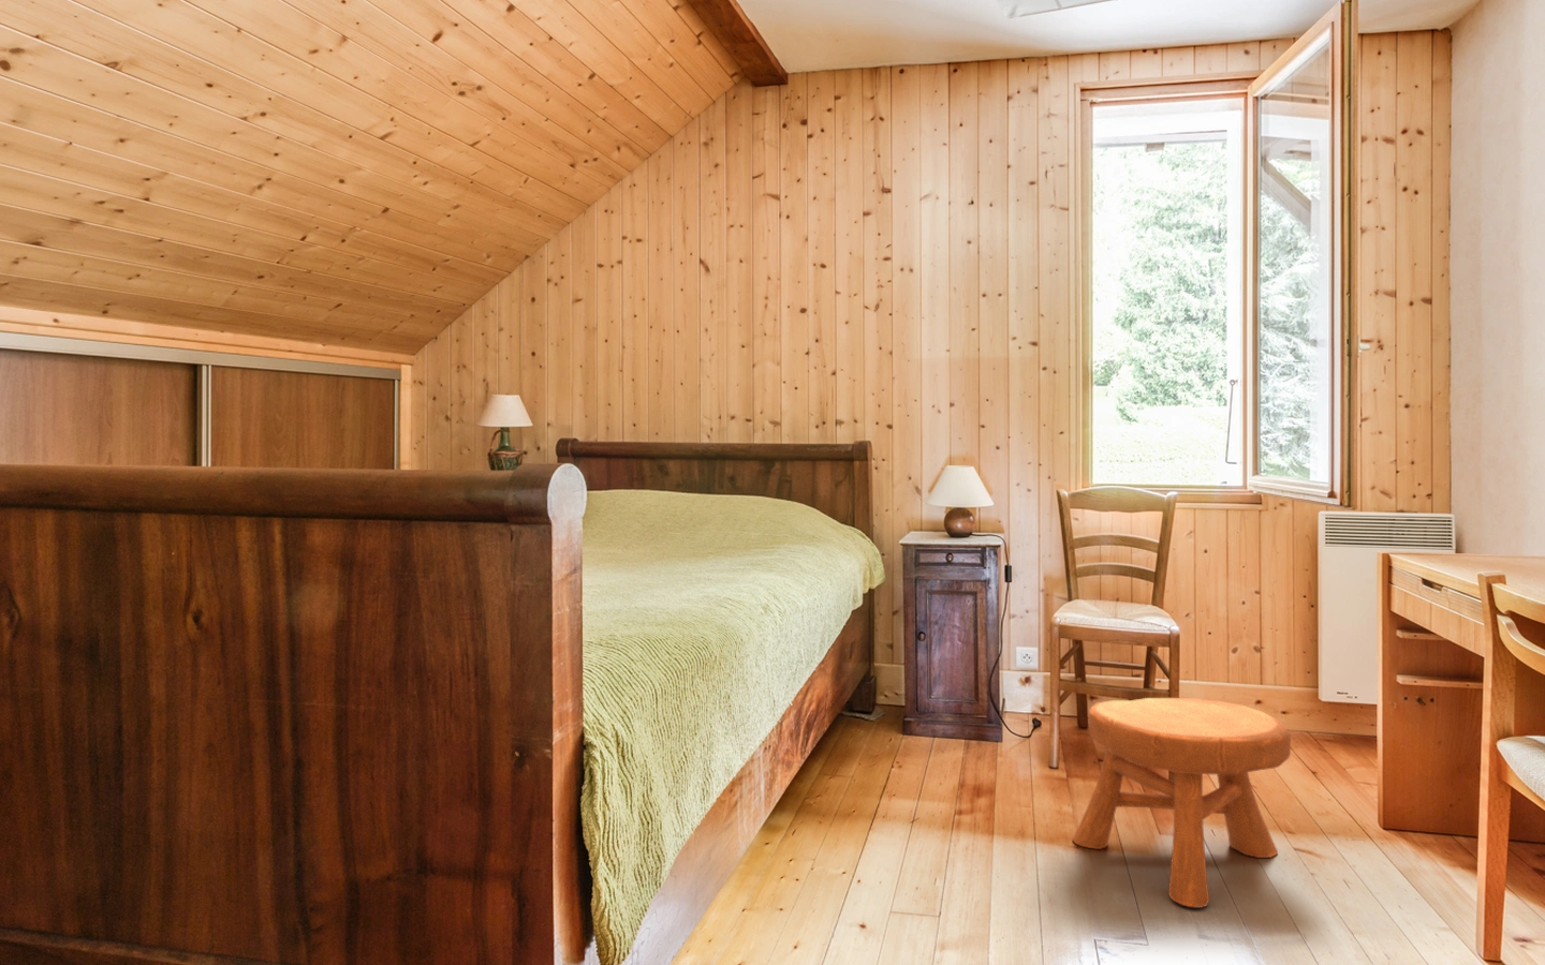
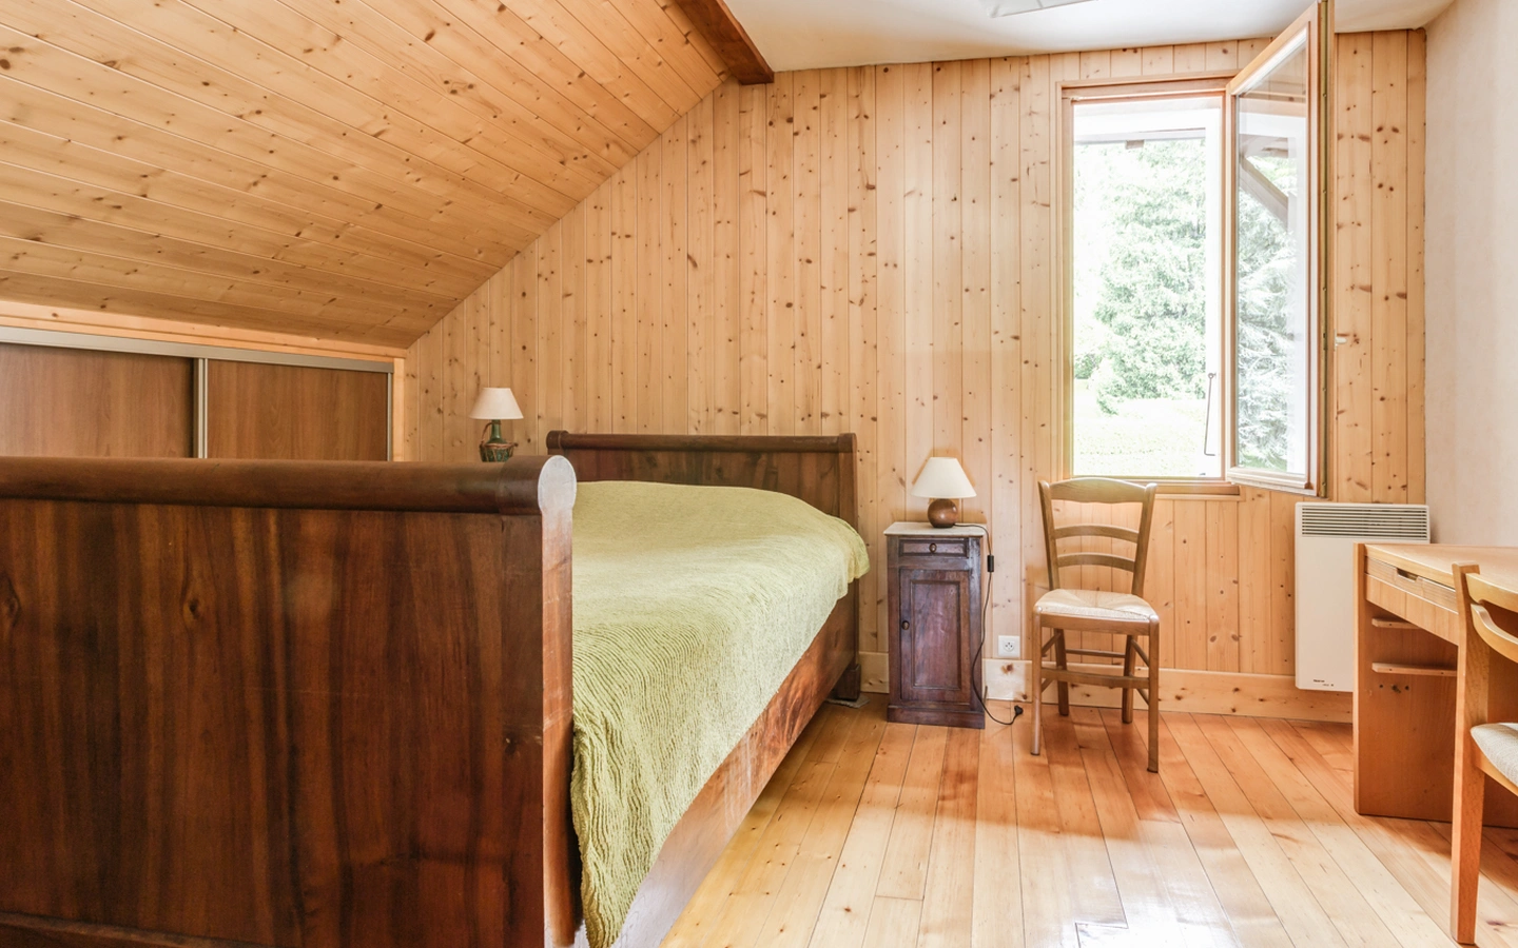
- stool (1192, 785)
